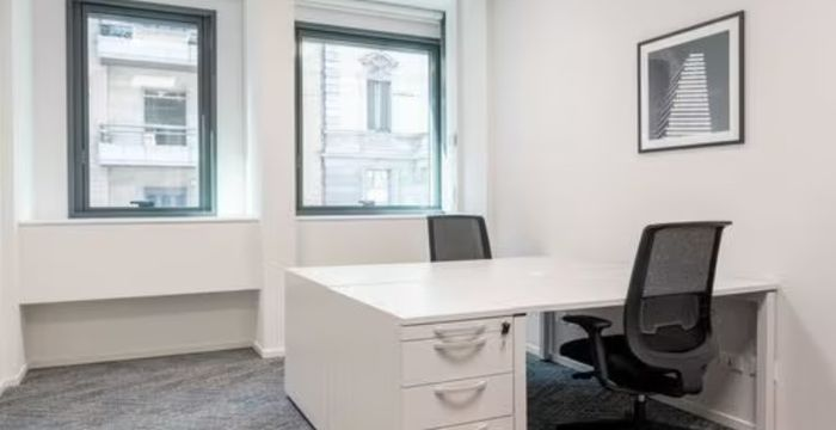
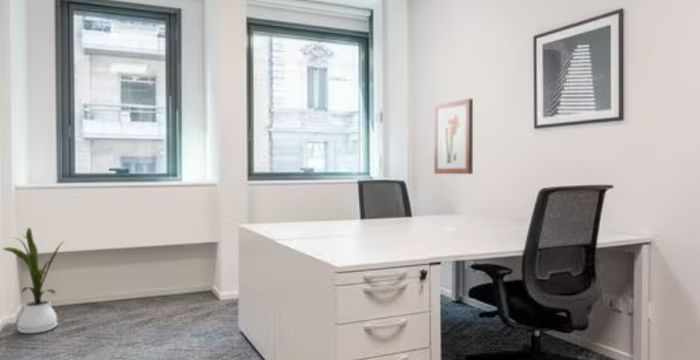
+ wall art (452, 138)
+ house plant (34, 277)
